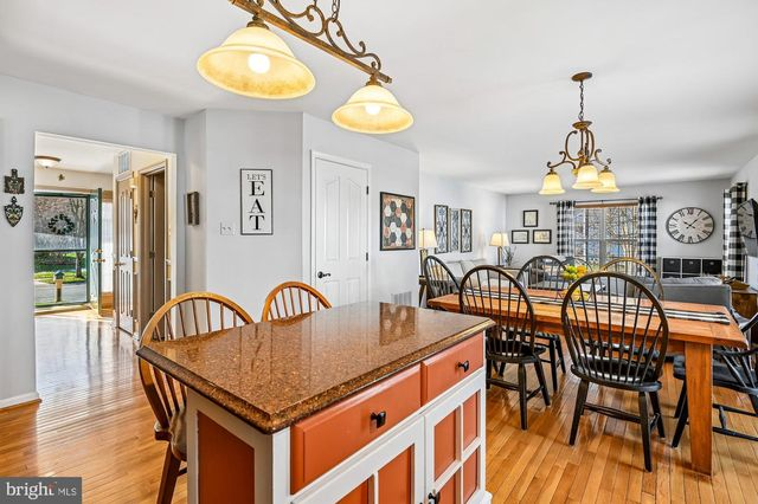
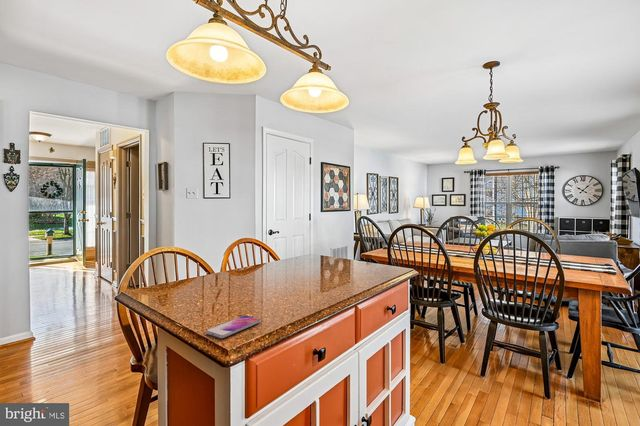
+ smartphone (234, 325)
